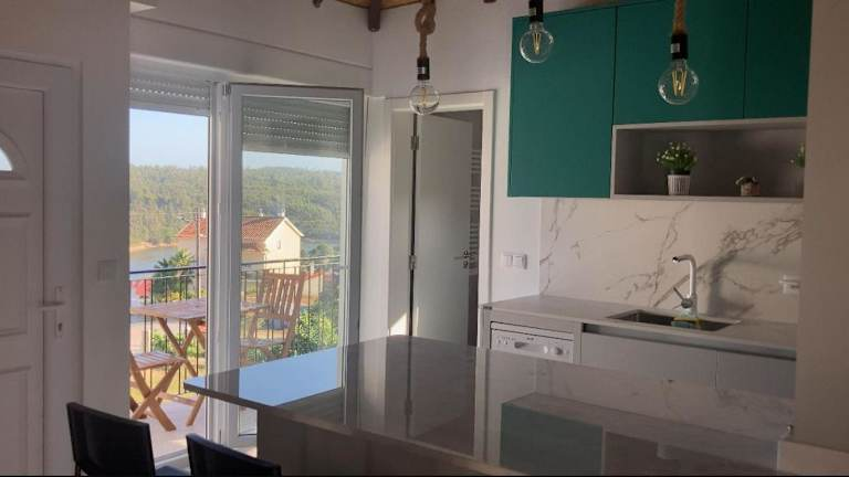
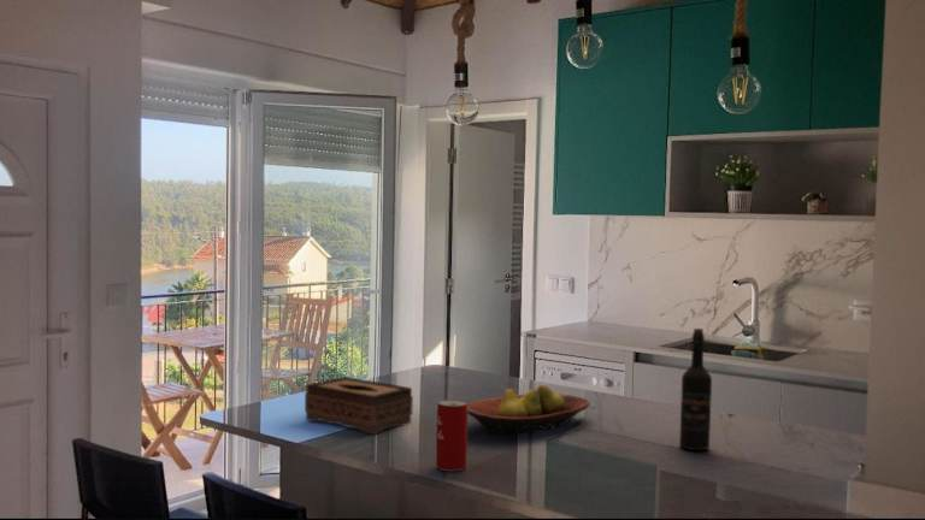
+ fruit bowl (526, 406)
+ tissue box (358, 403)
+ beverage can (452, 435)
+ wine bottle (696, 388)
